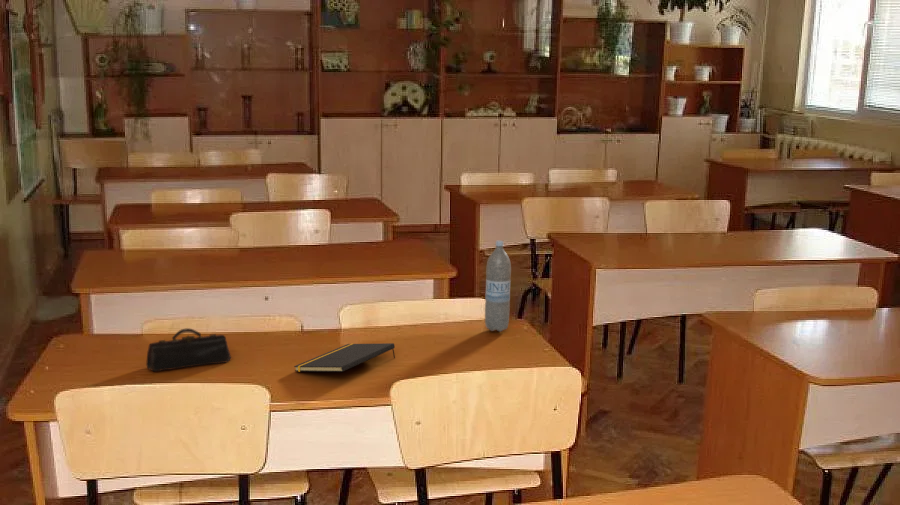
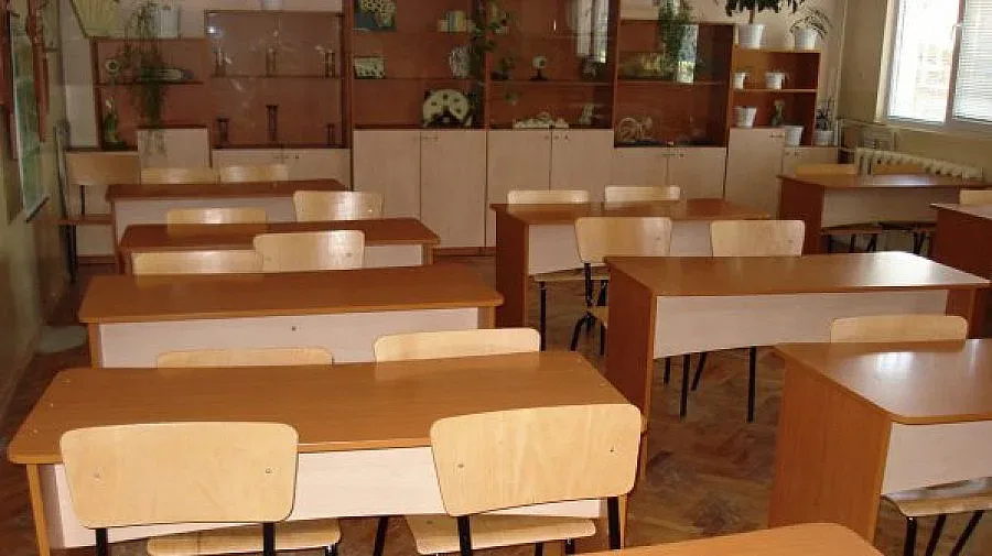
- pencil case (188, 345)
- notepad (345, 357)
- water bottle (498, 286)
